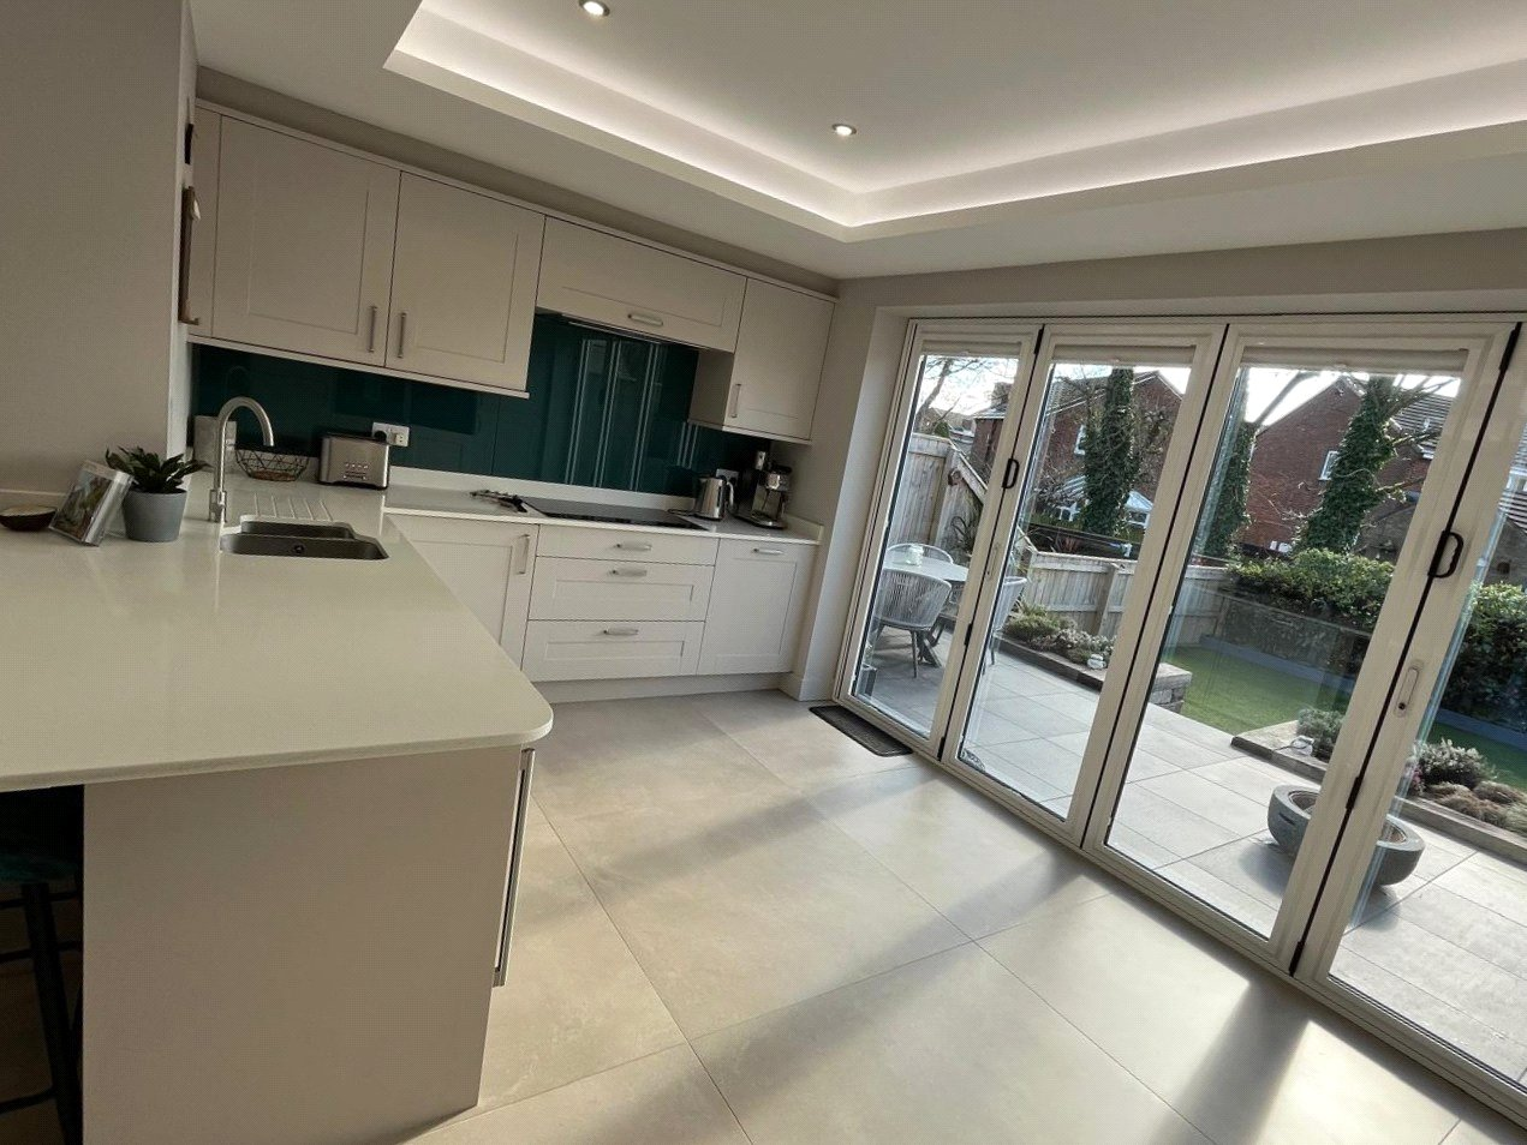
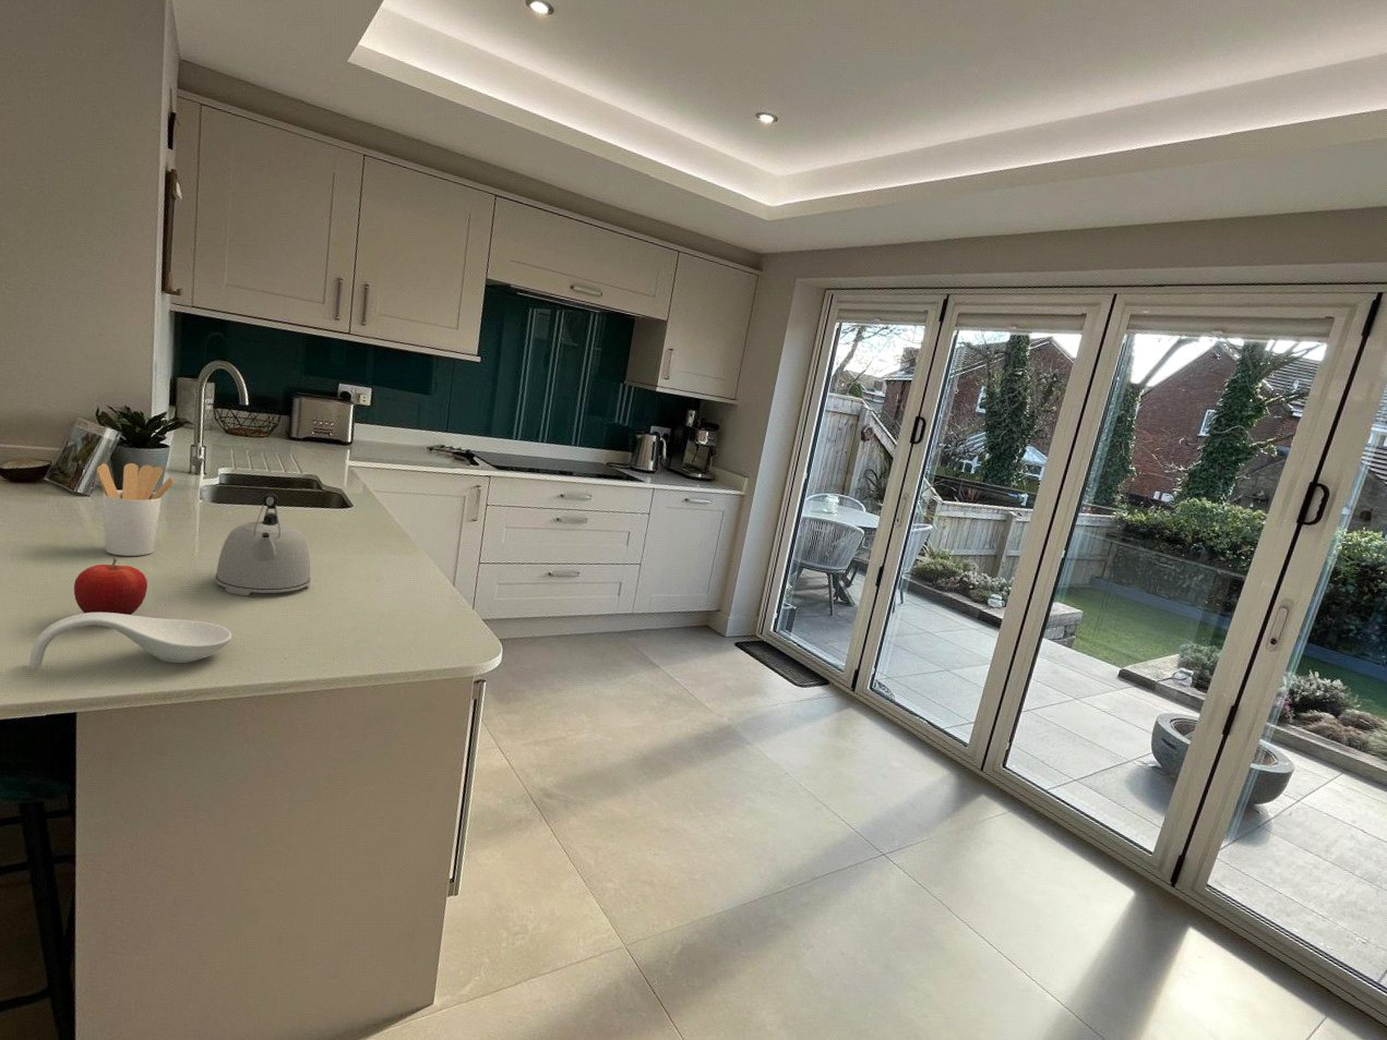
+ spoon rest (138, 637)
+ fruit (110, 590)
+ utensil holder (134, 506)
+ kettle (268, 539)
